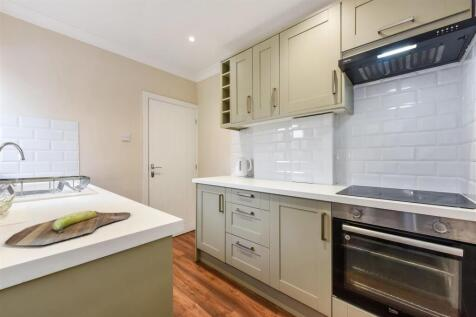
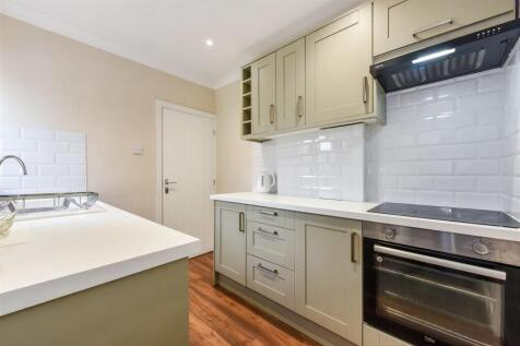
- cutting board (74, 220)
